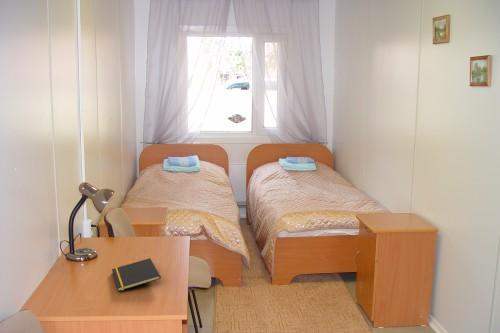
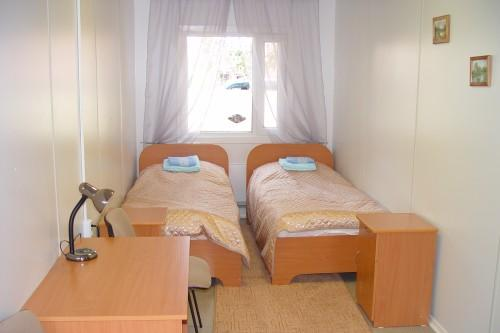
- notepad (135, 273)
